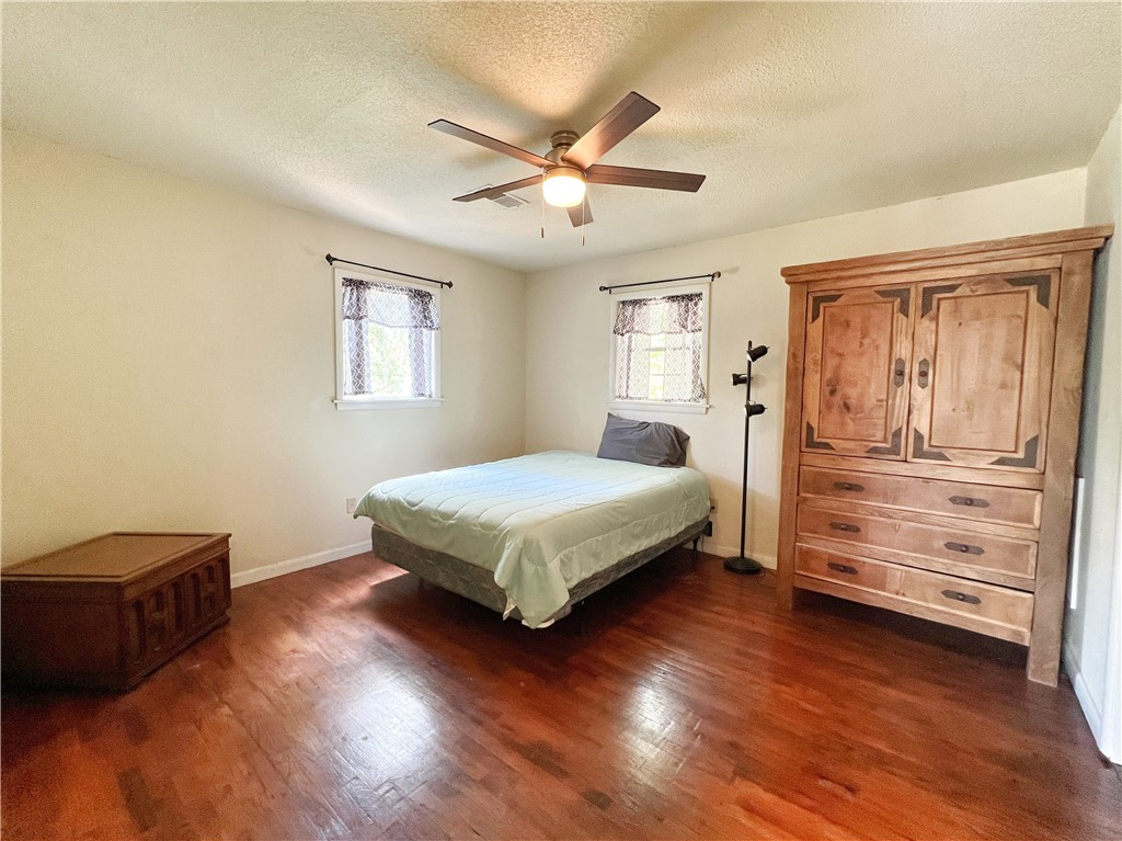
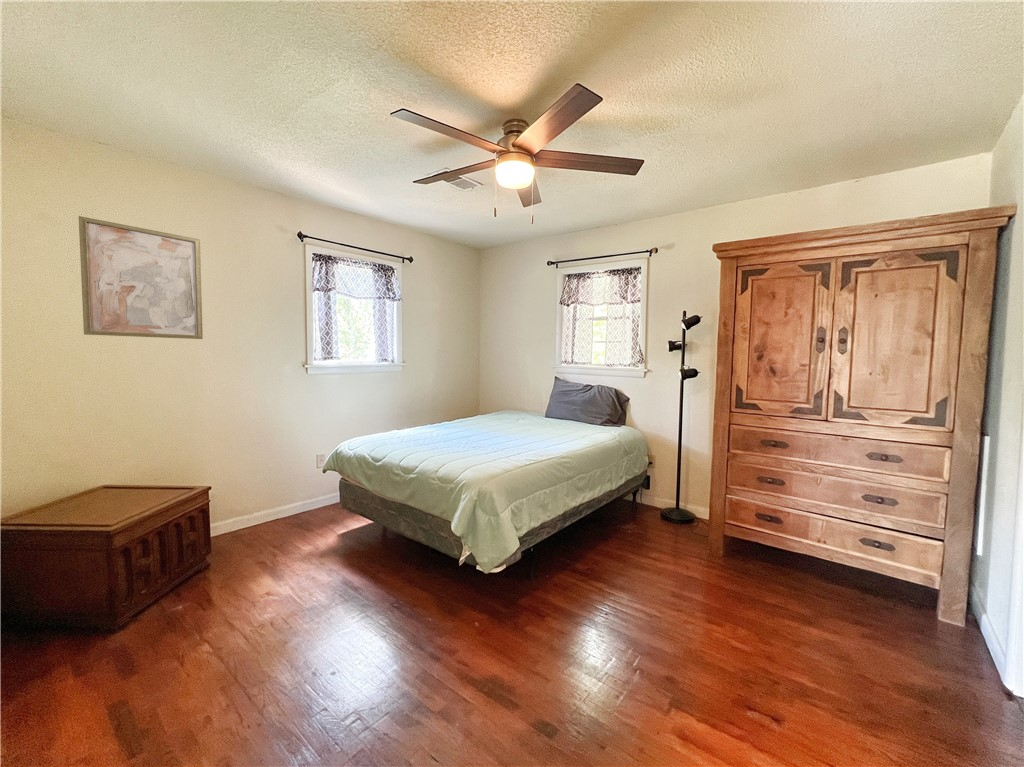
+ wall art (146, 283)
